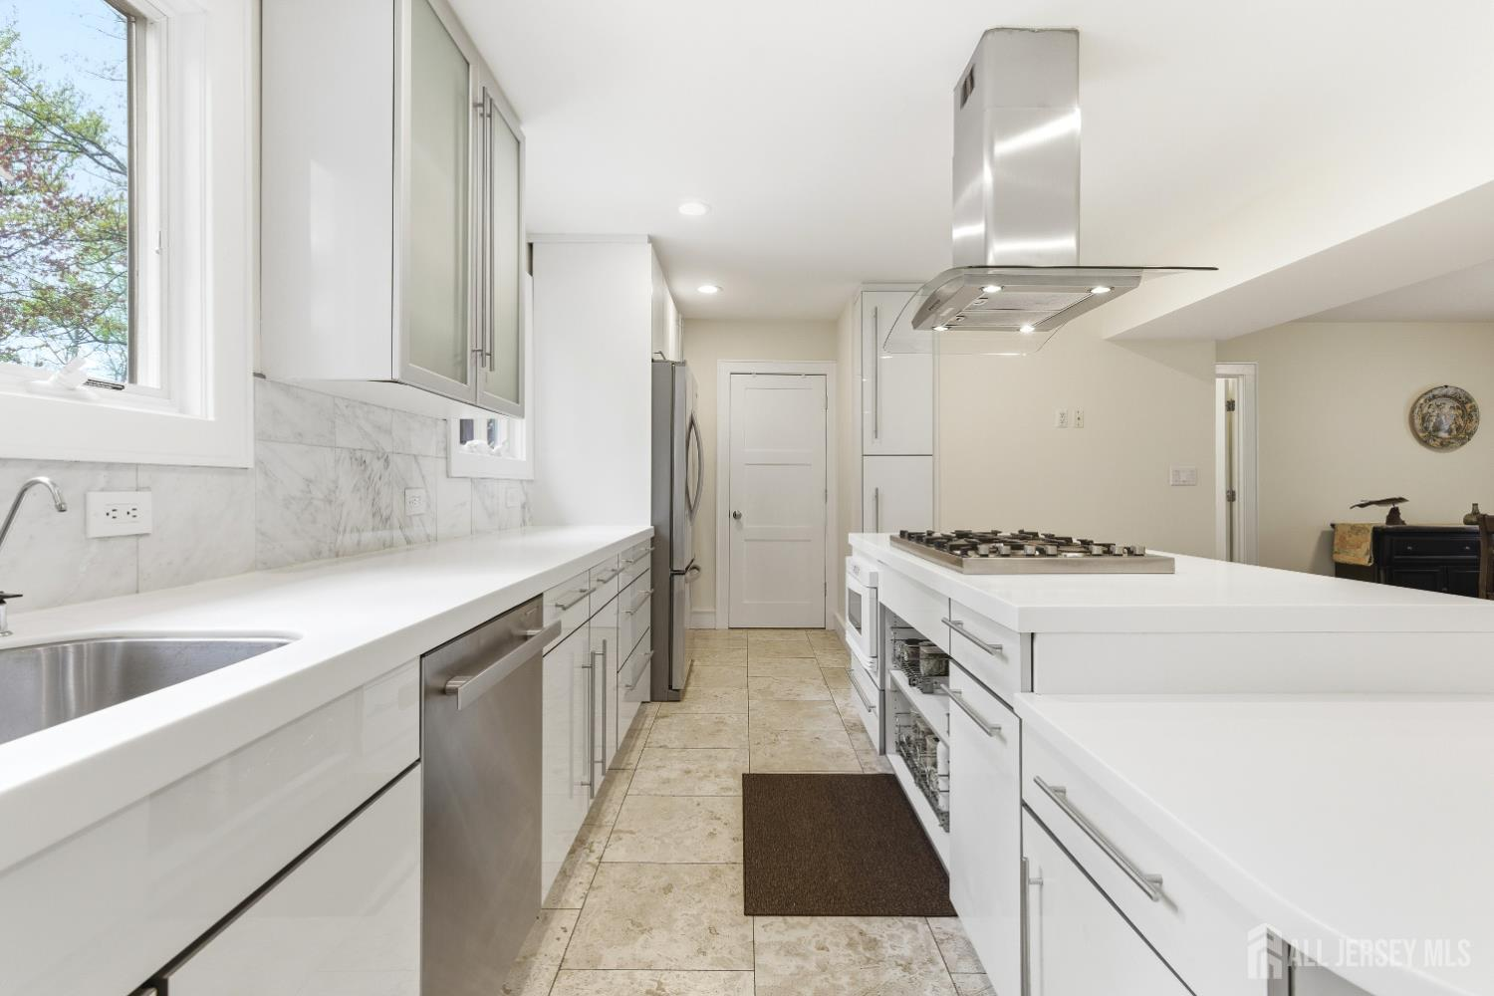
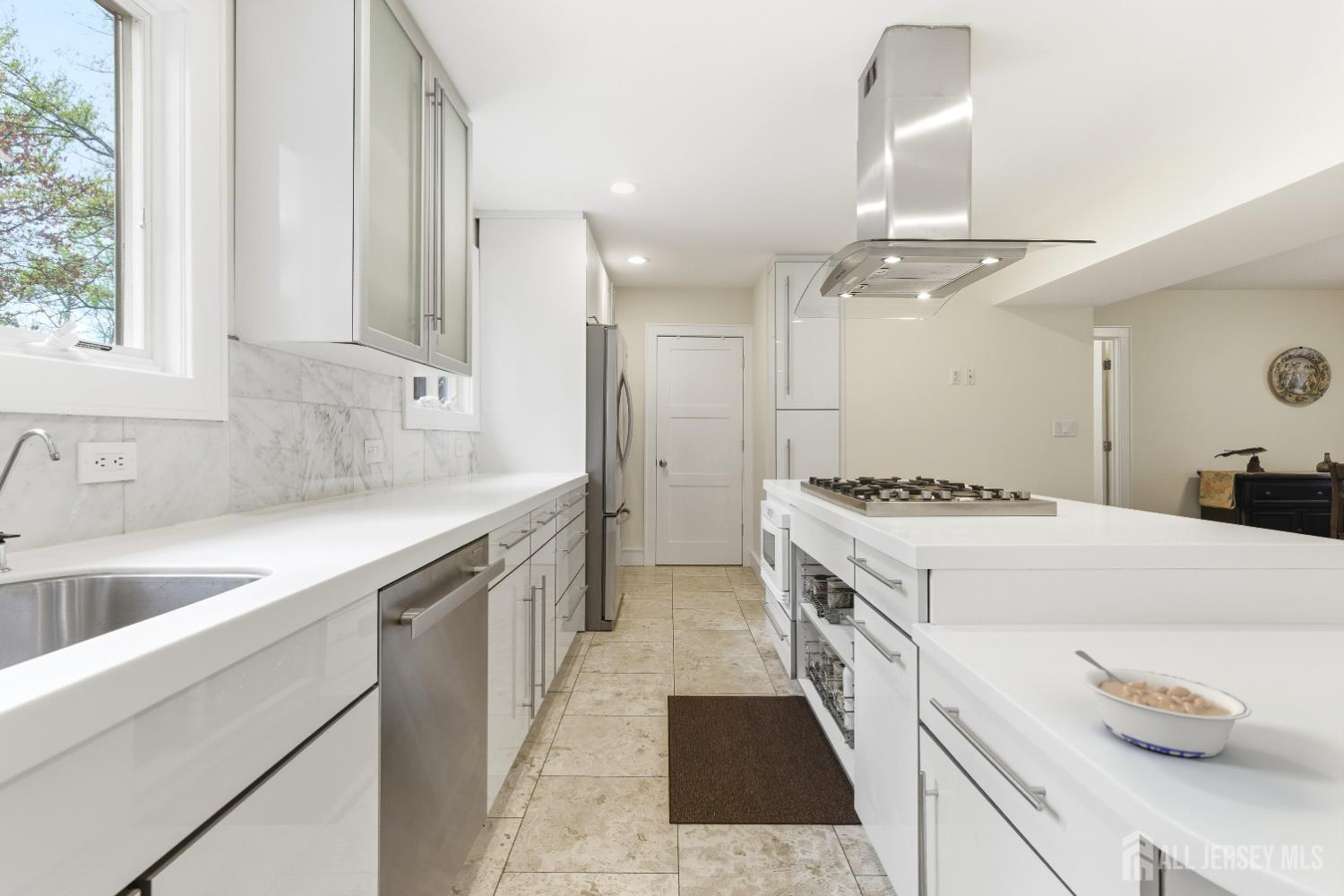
+ legume (1152, 707)
